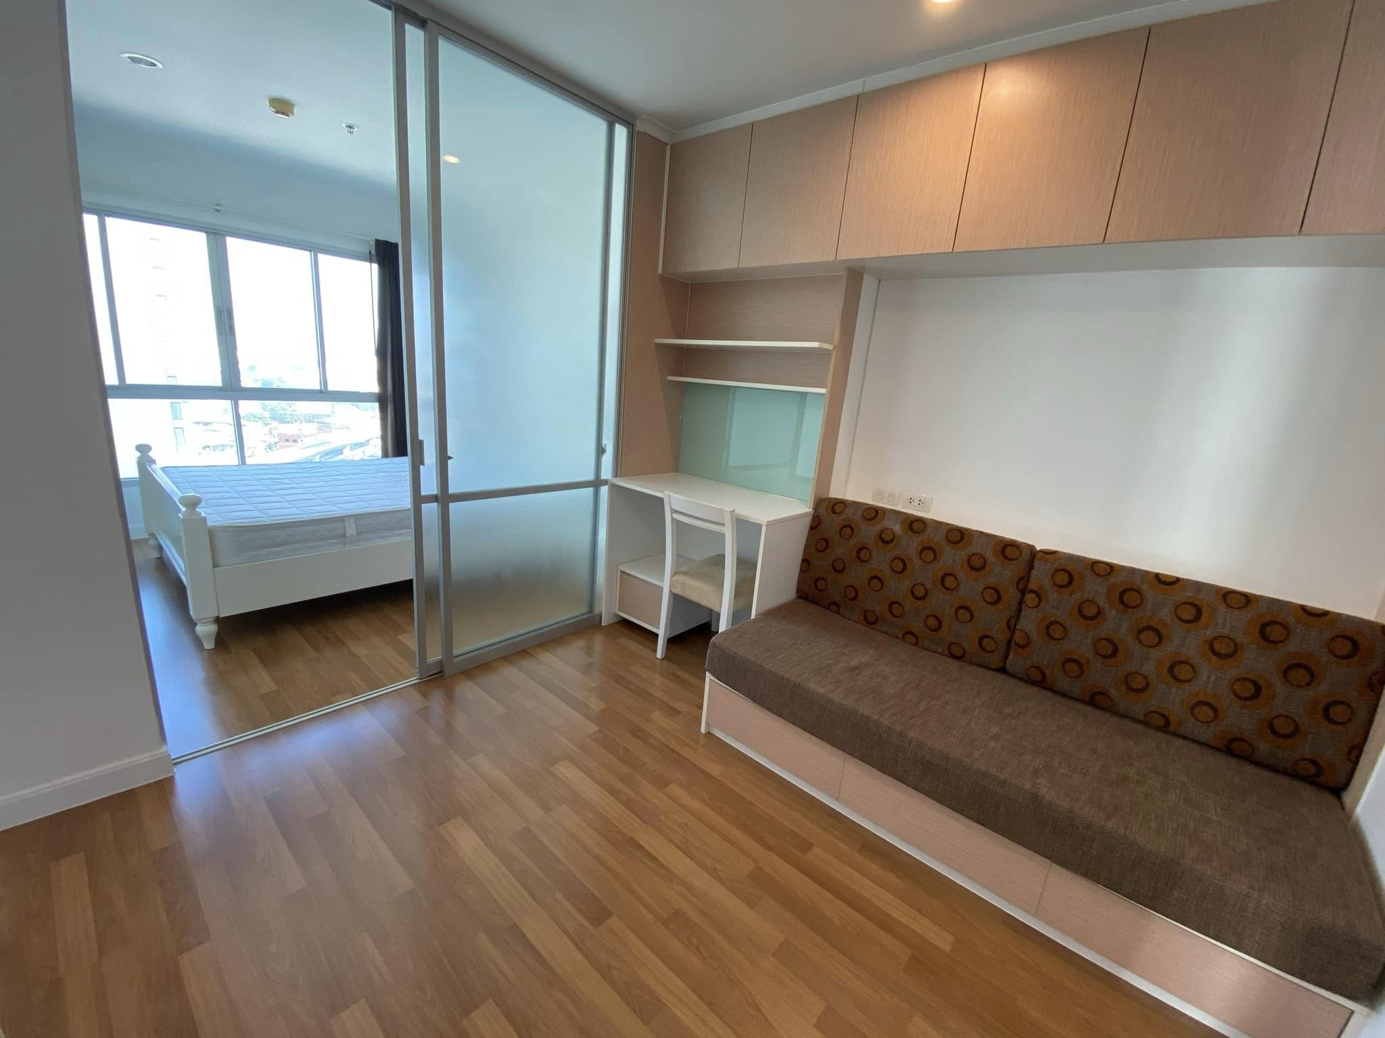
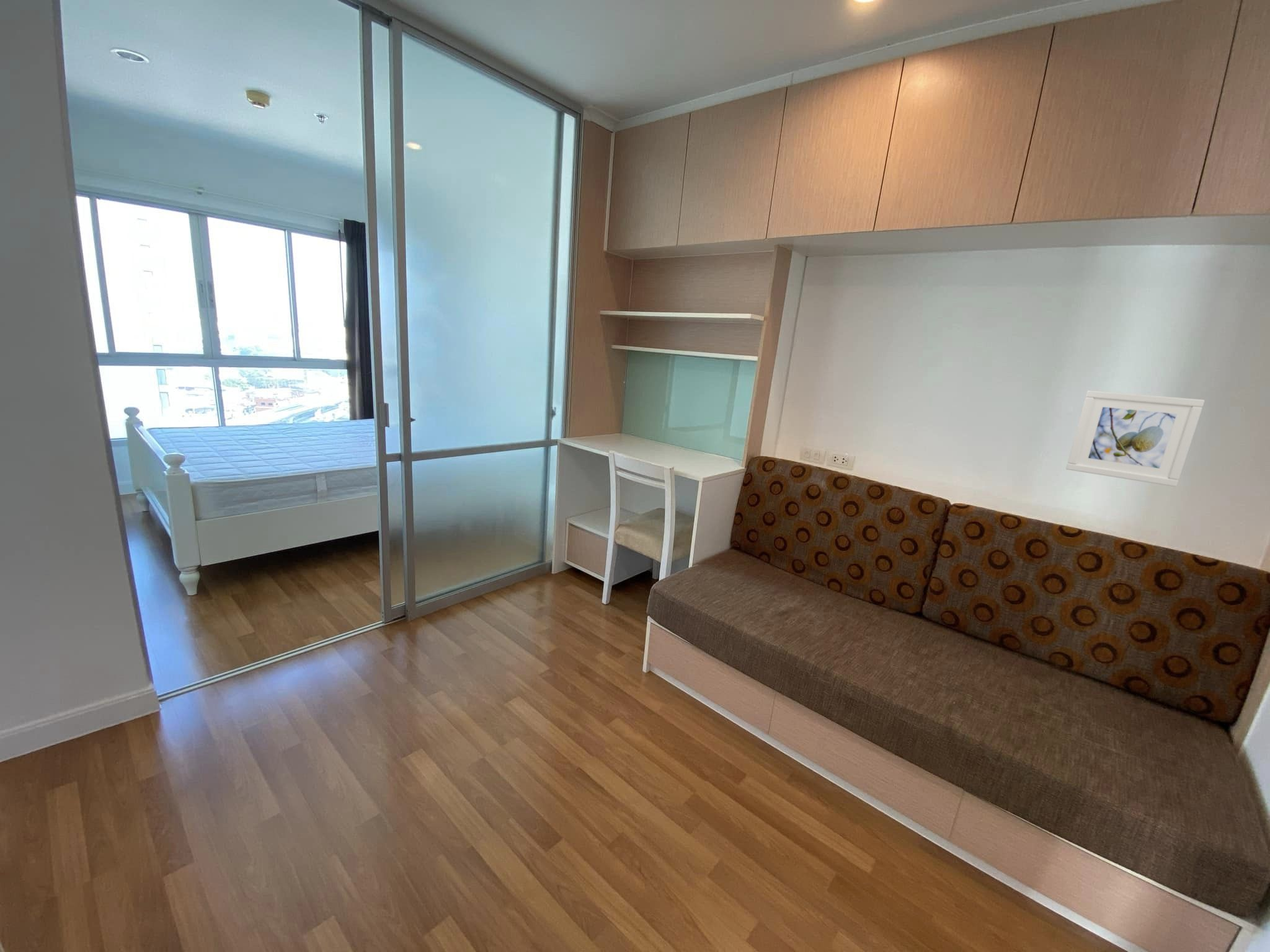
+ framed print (1130, 436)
